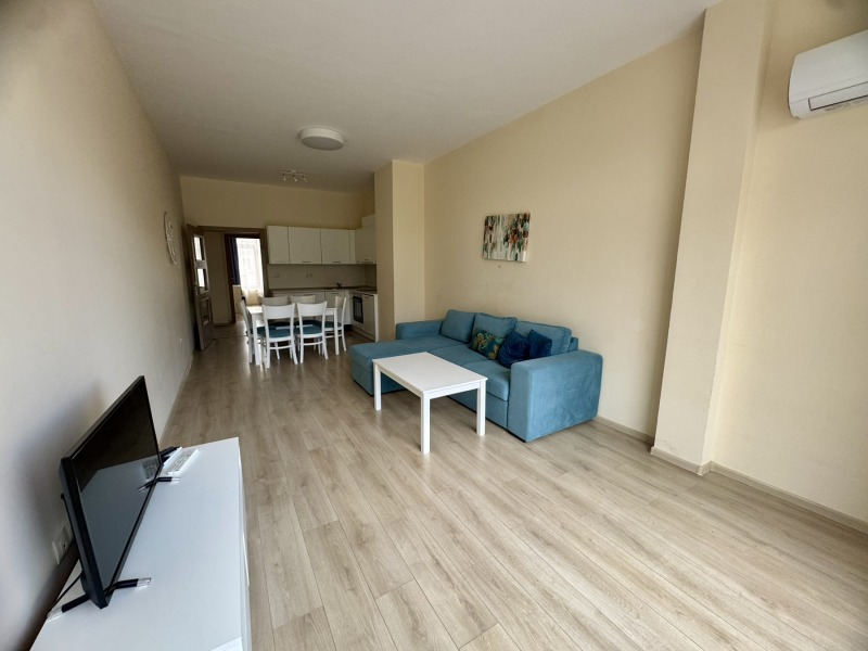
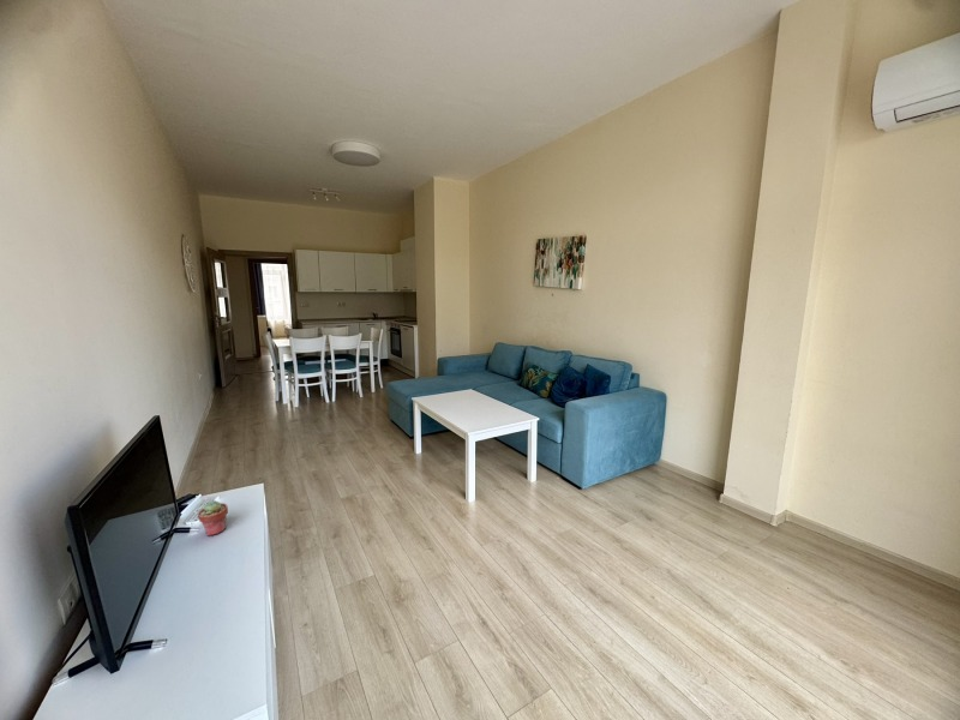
+ potted succulent (214, 515)
